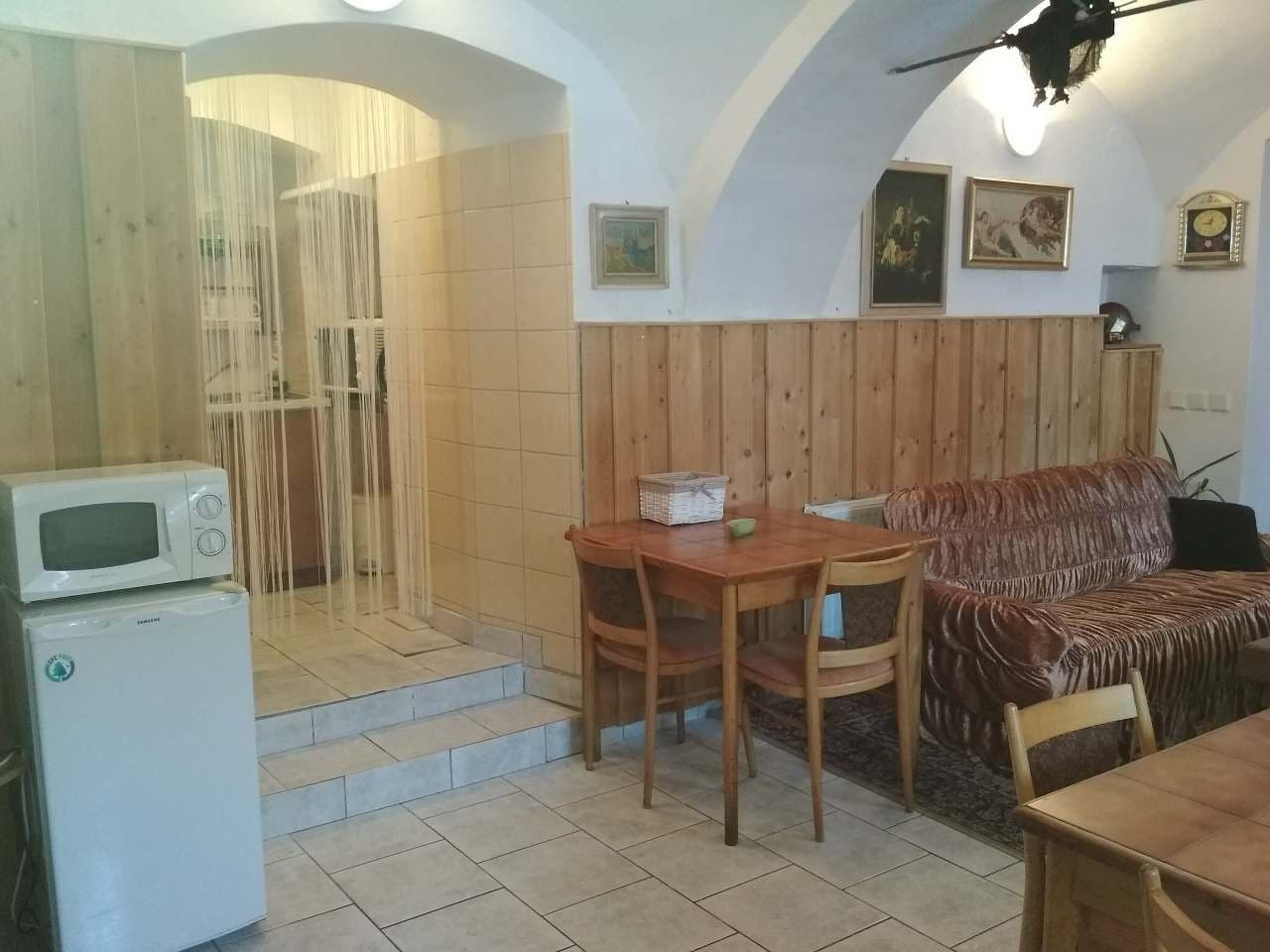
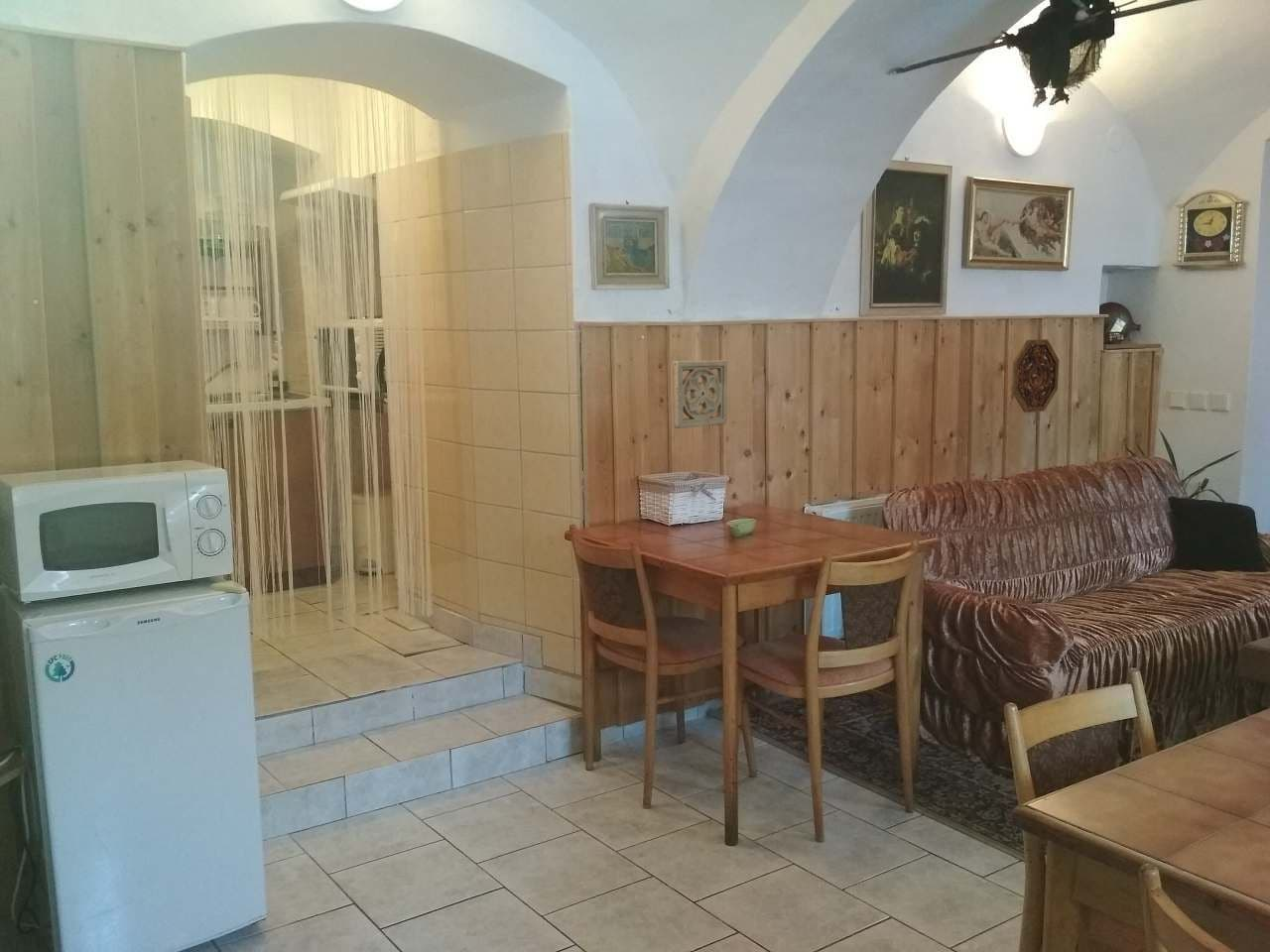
+ wall ornament (700, 394)
+ decorative platter (1036, 376)
